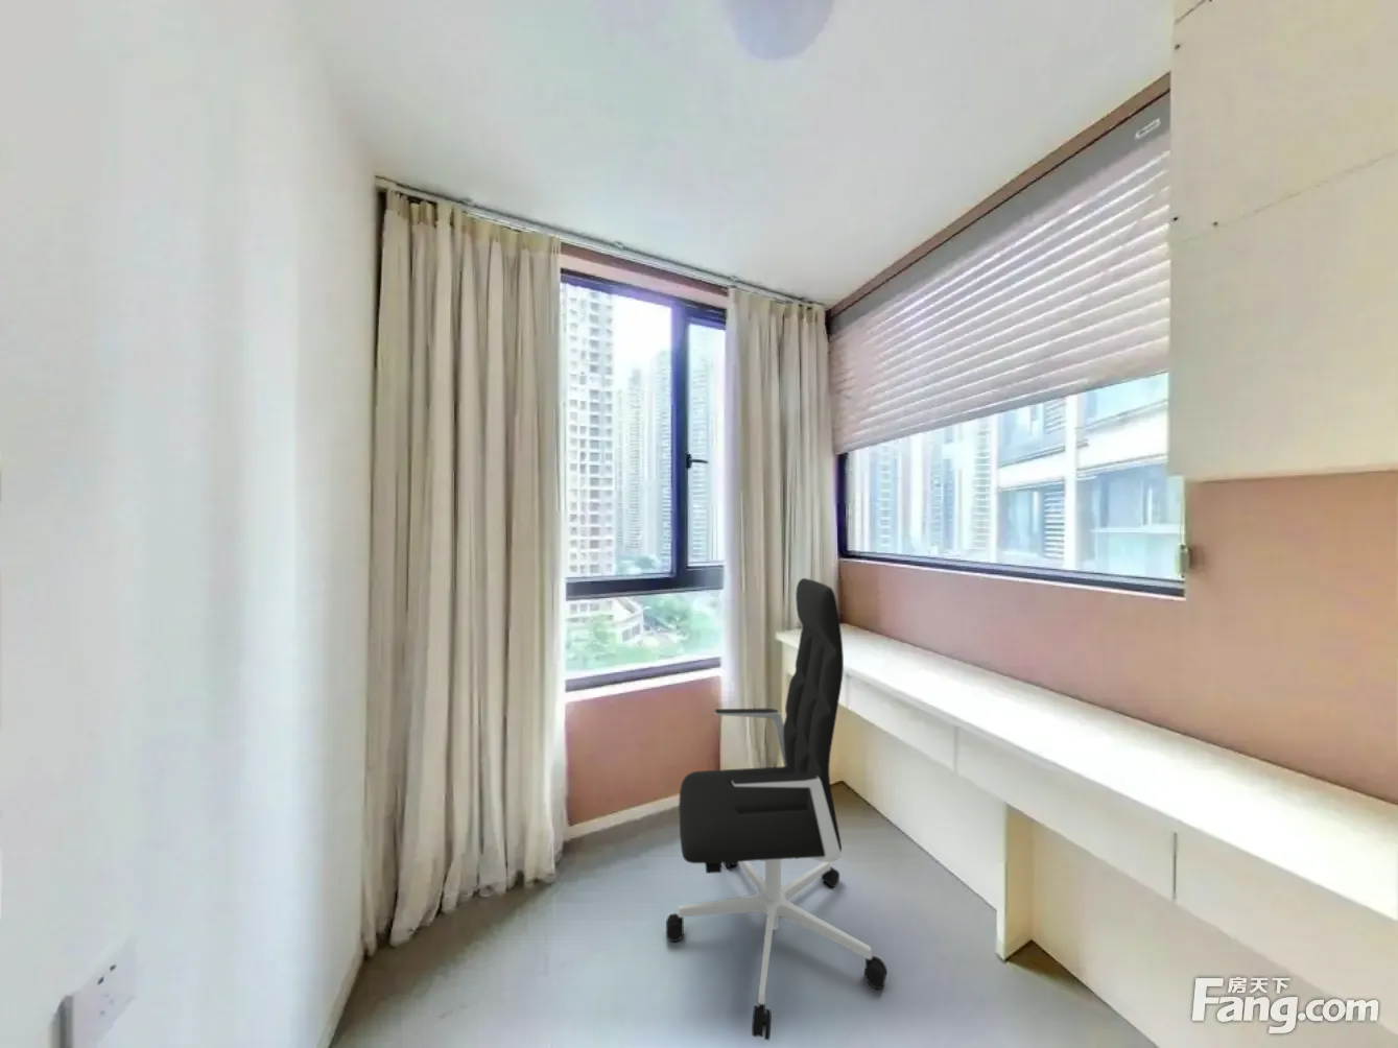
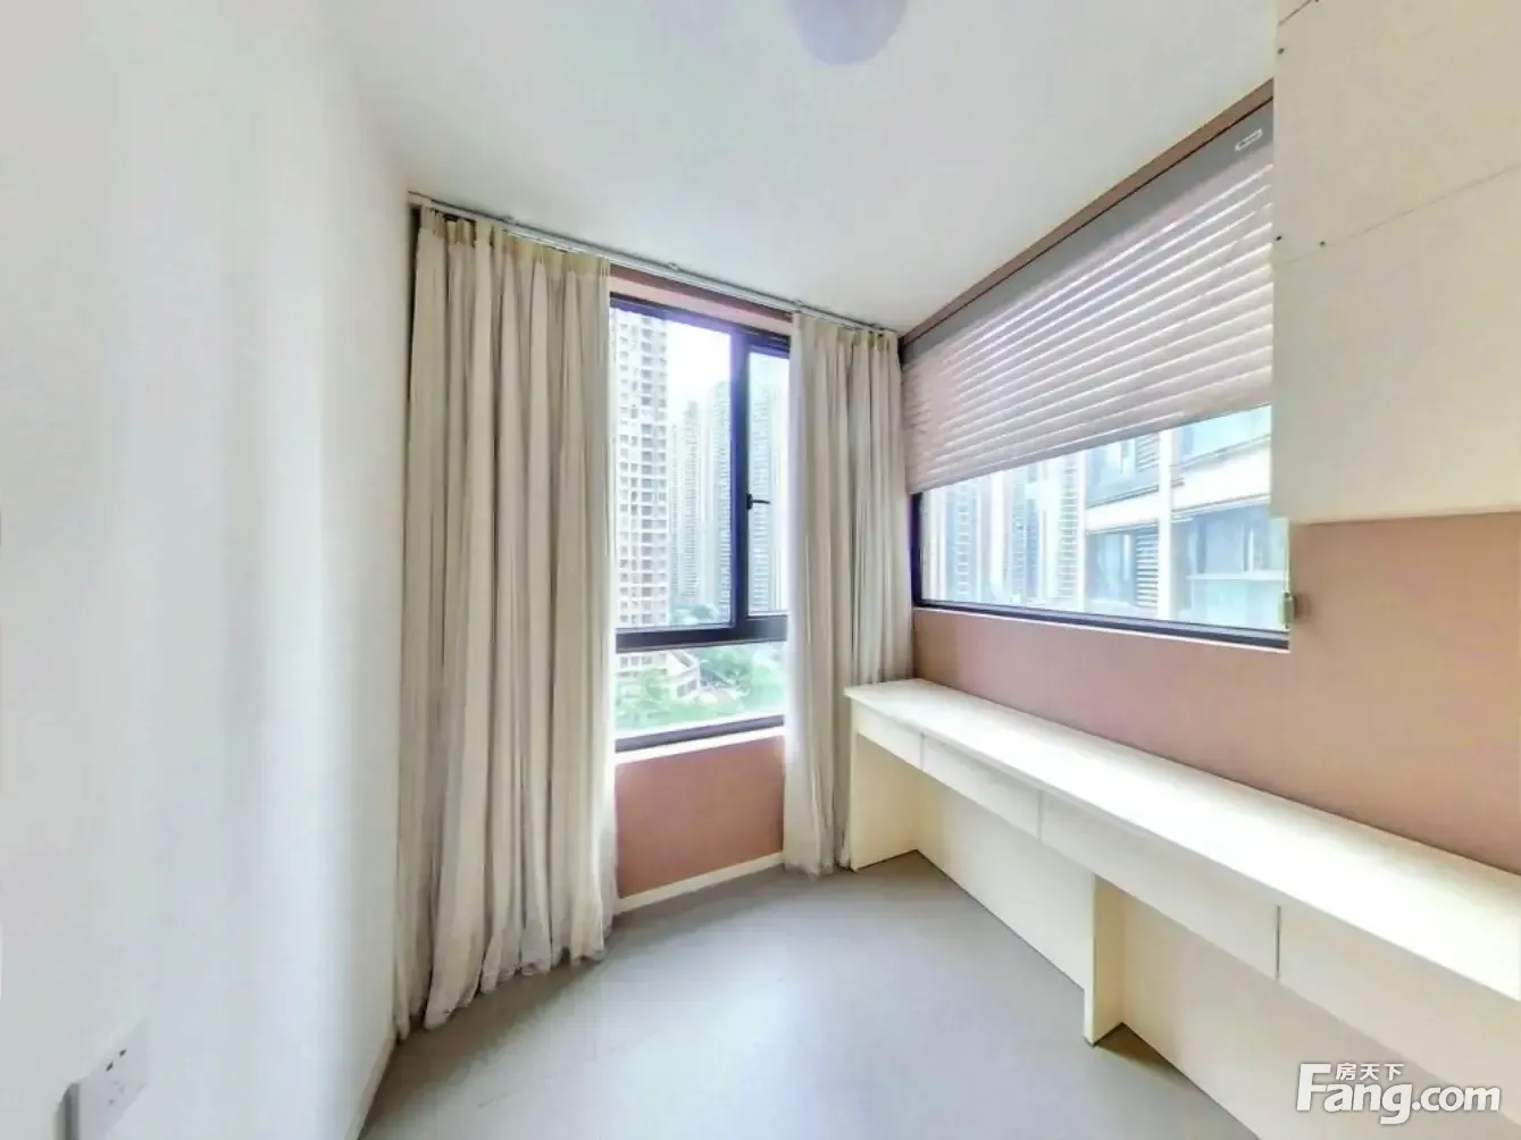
- office chair (764, 767)
